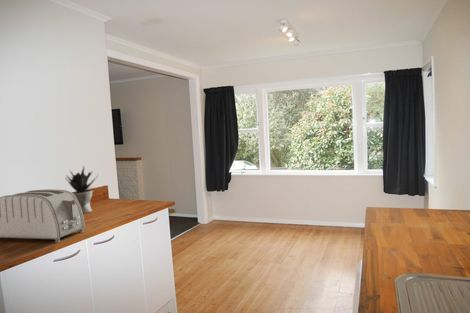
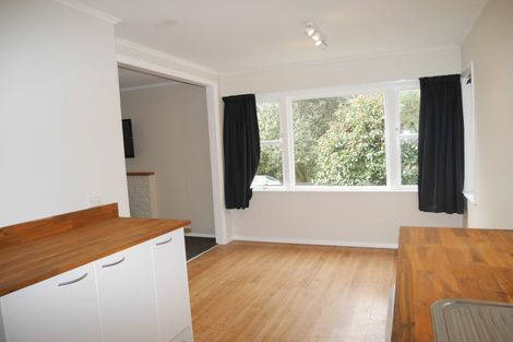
- toaster (38, 214)
- potted plant (81, 189)
